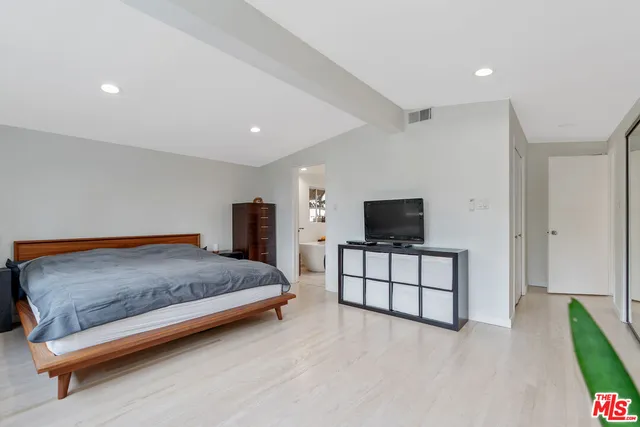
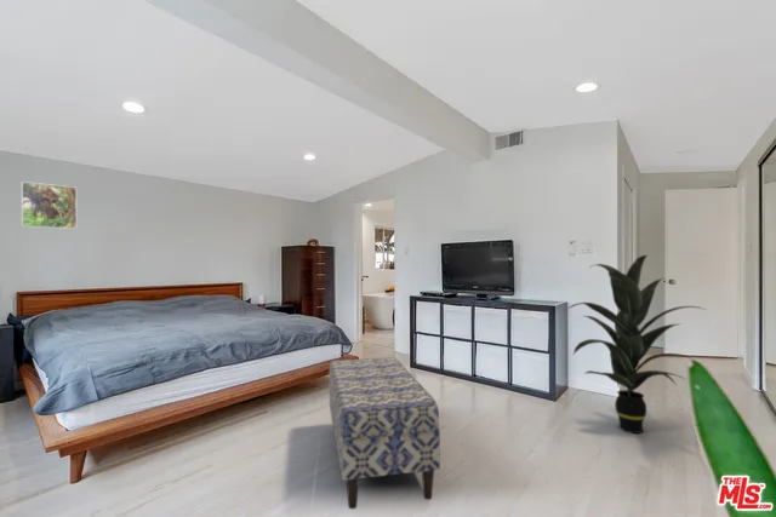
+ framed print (50, 206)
+ bench (375, 418)
+ indoor plant (630, 343)
